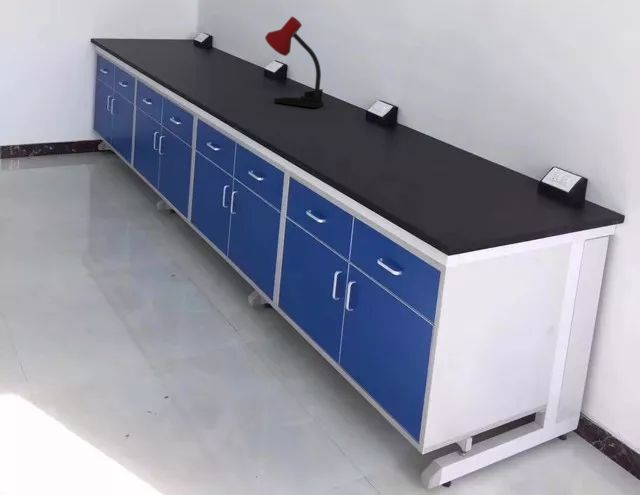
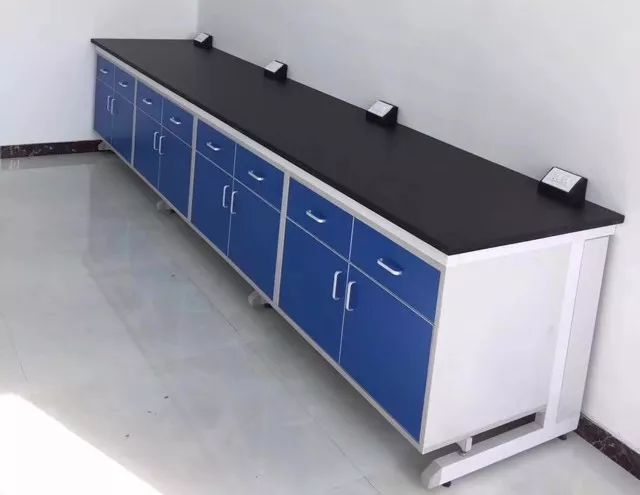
- desk lamp (288, 53)
